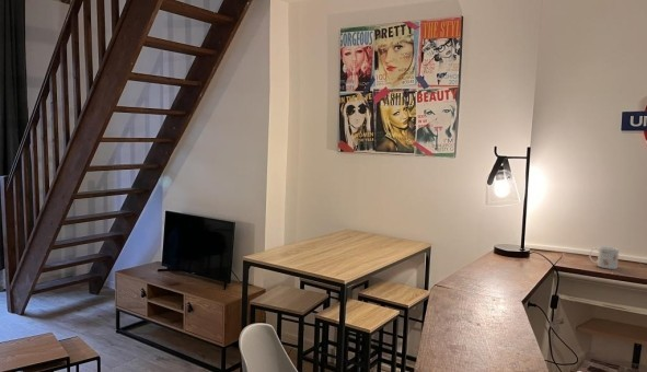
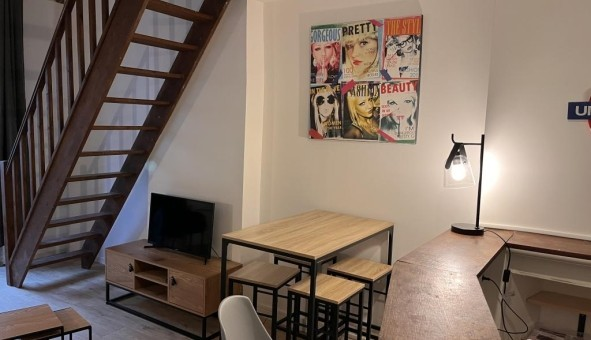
- mug (603, 256)
